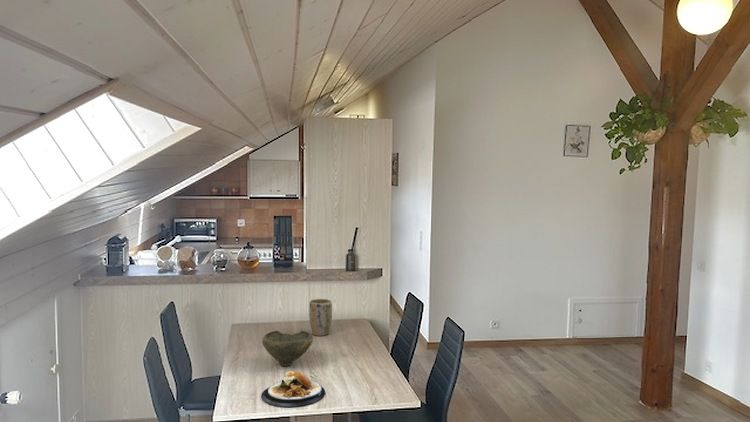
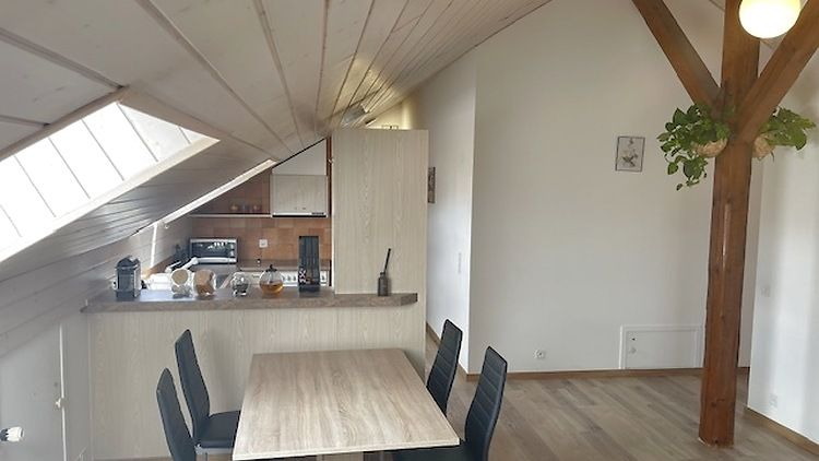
- plate (293, 384)
- plant pot (320, 317)
- bowl (287, 349)
